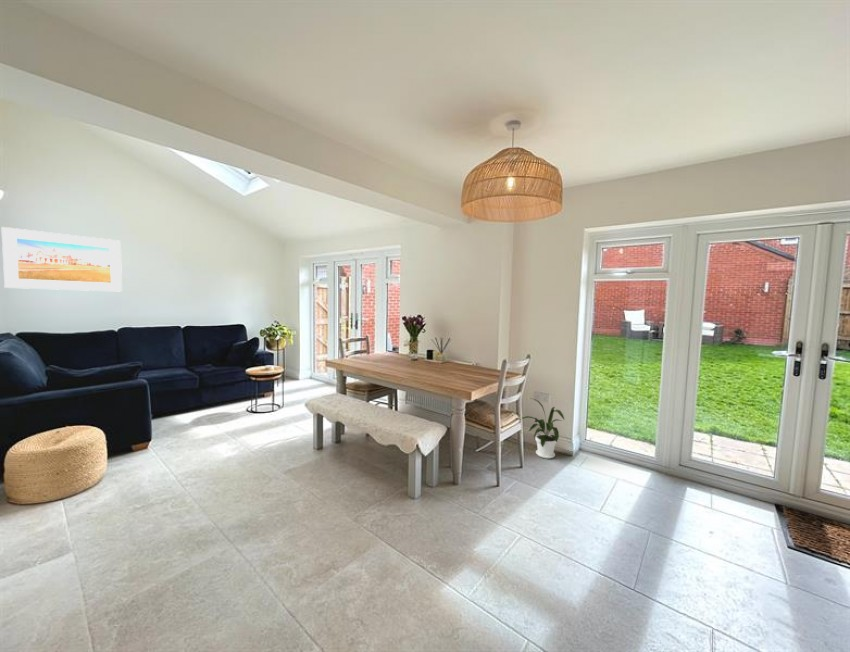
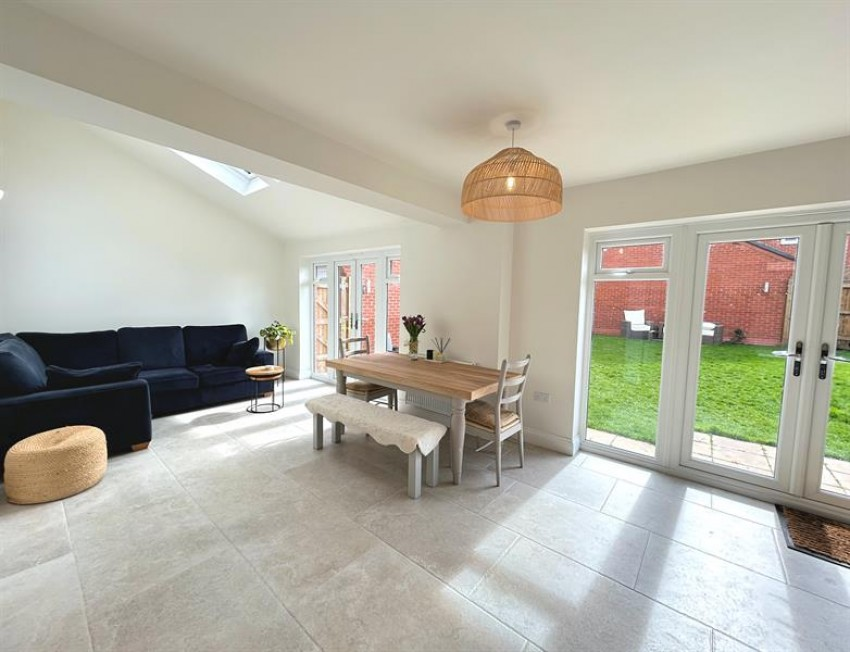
- house plant (544, 428)
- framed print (67, 262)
